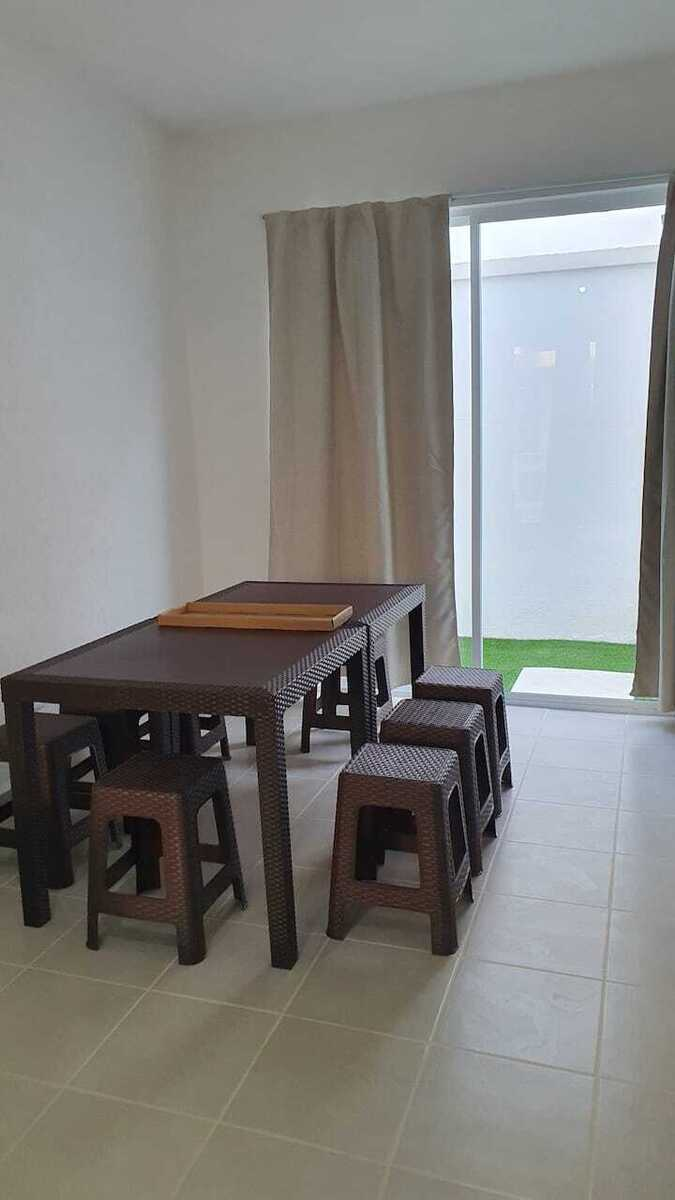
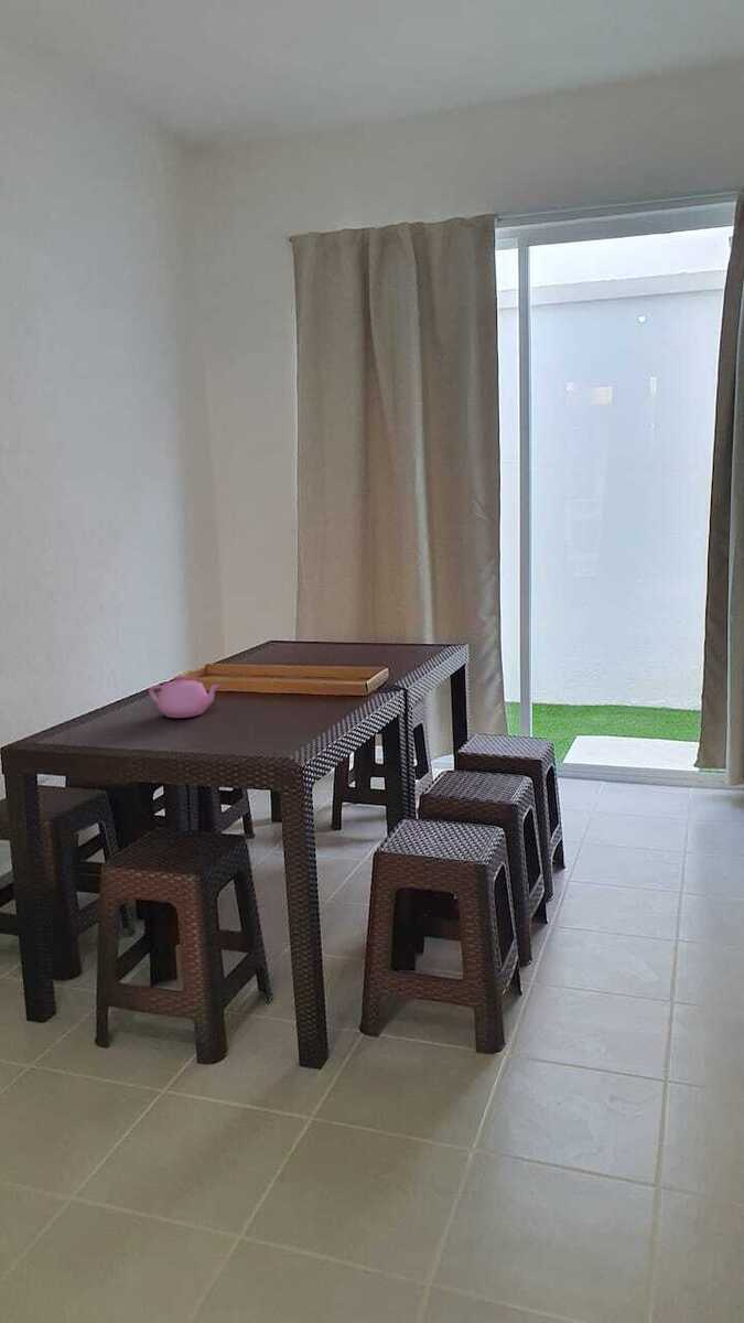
+ teapot (185, 695)
